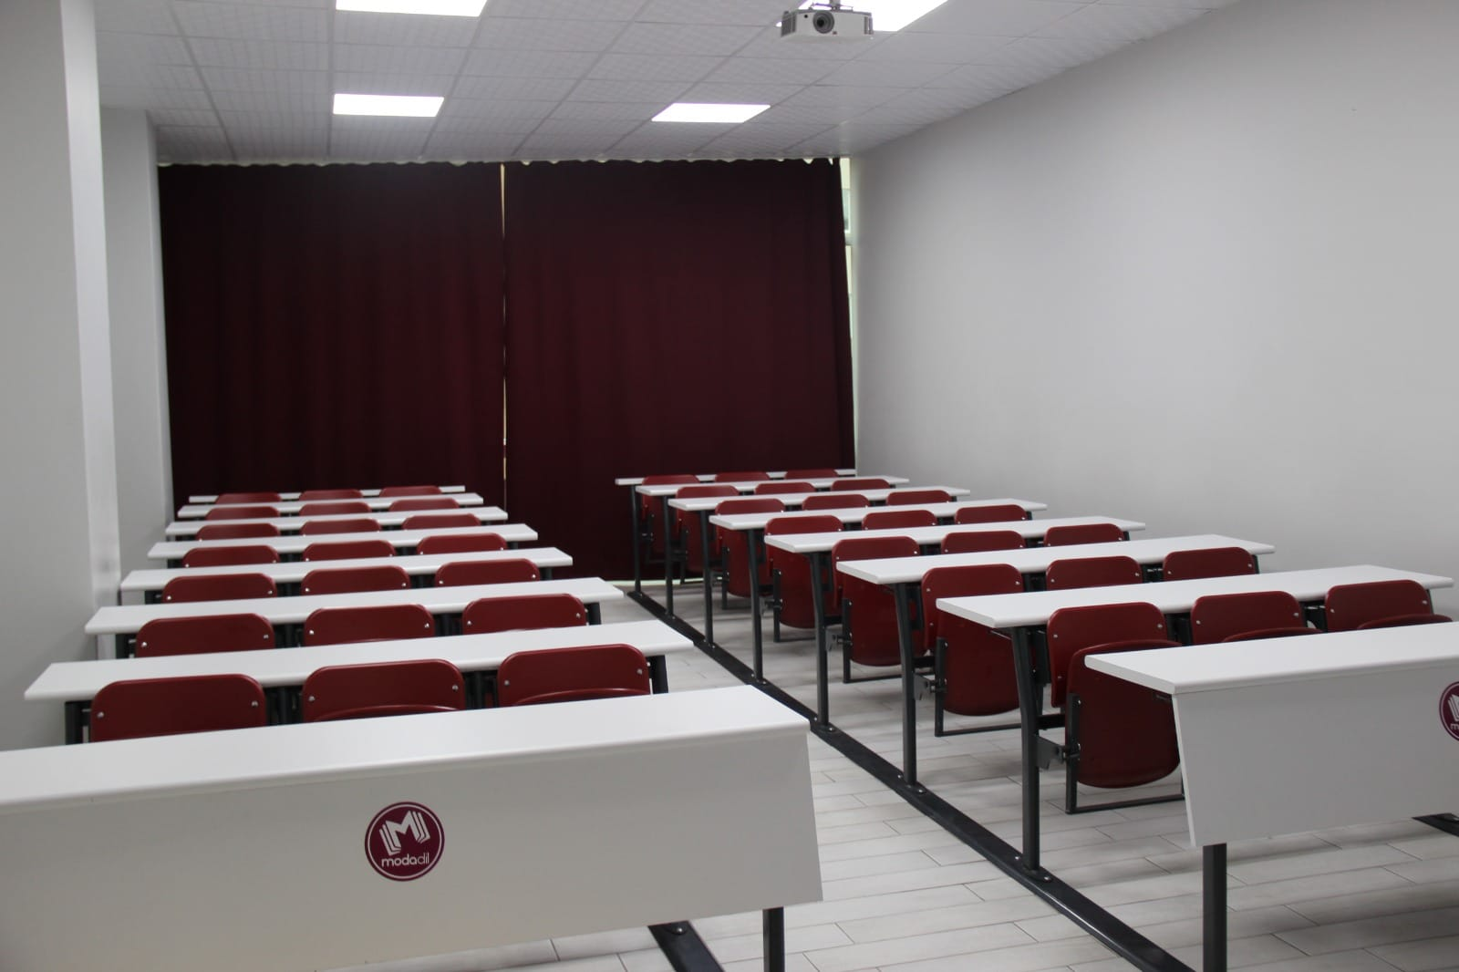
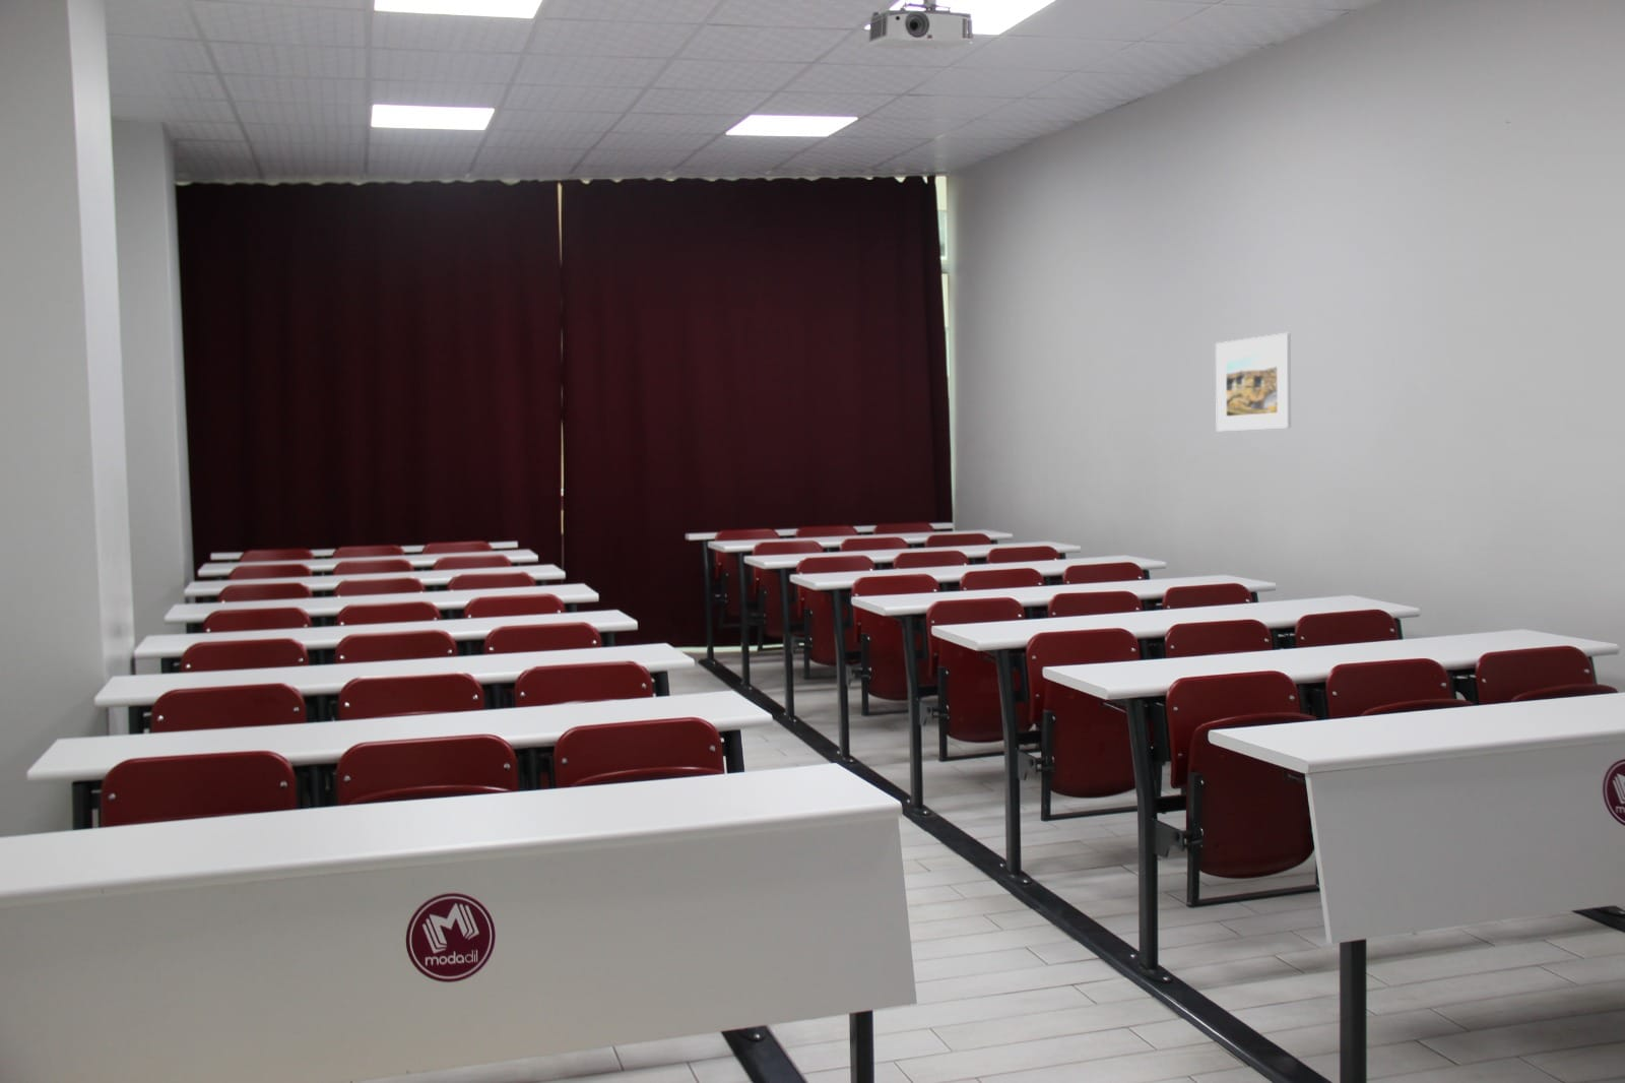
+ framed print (1252, 384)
